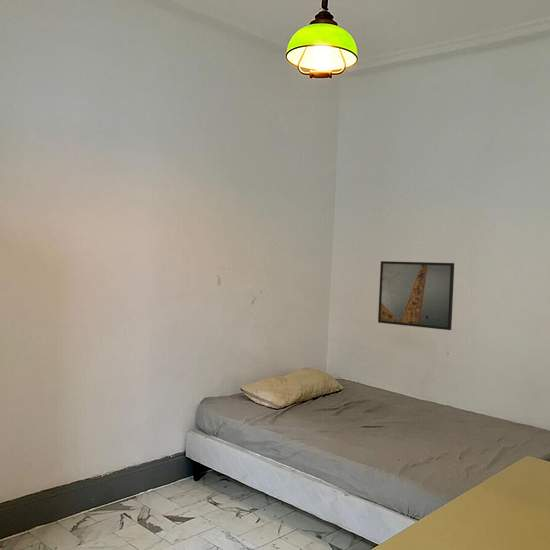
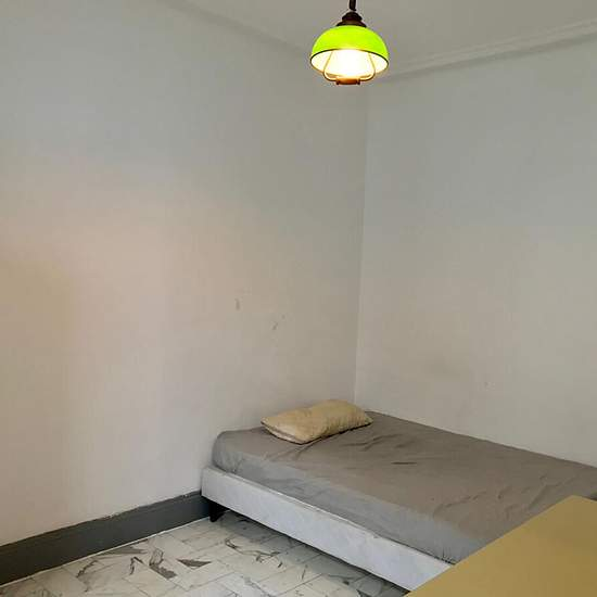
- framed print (414, 294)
